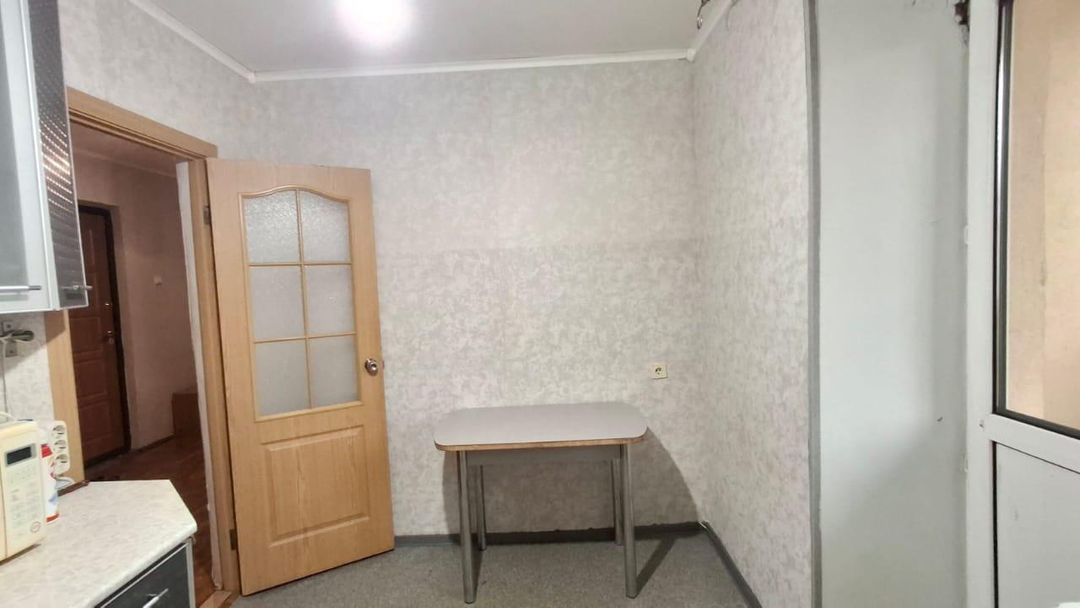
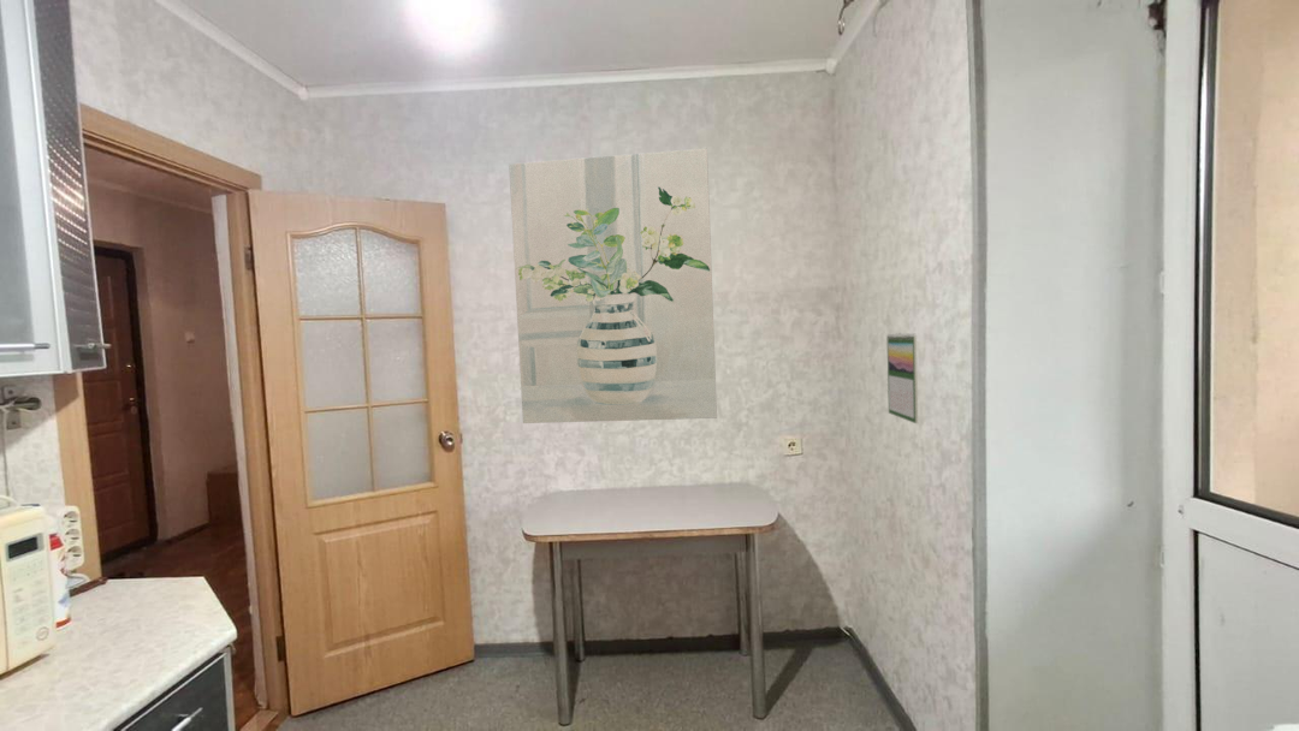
+ wall art (612, 290)
+ calendar (901, 375)
